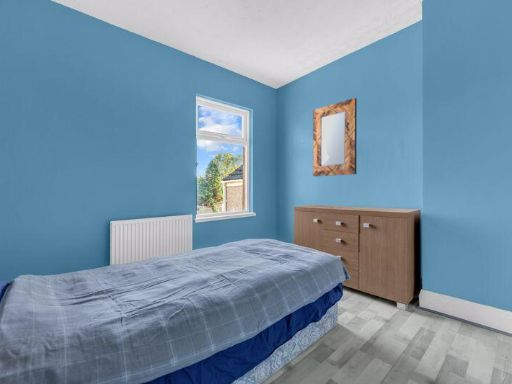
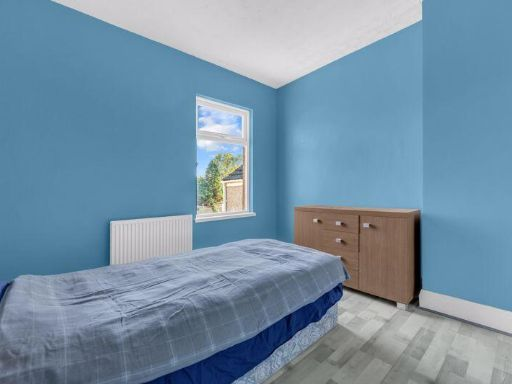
- home mirror (333, 140)
